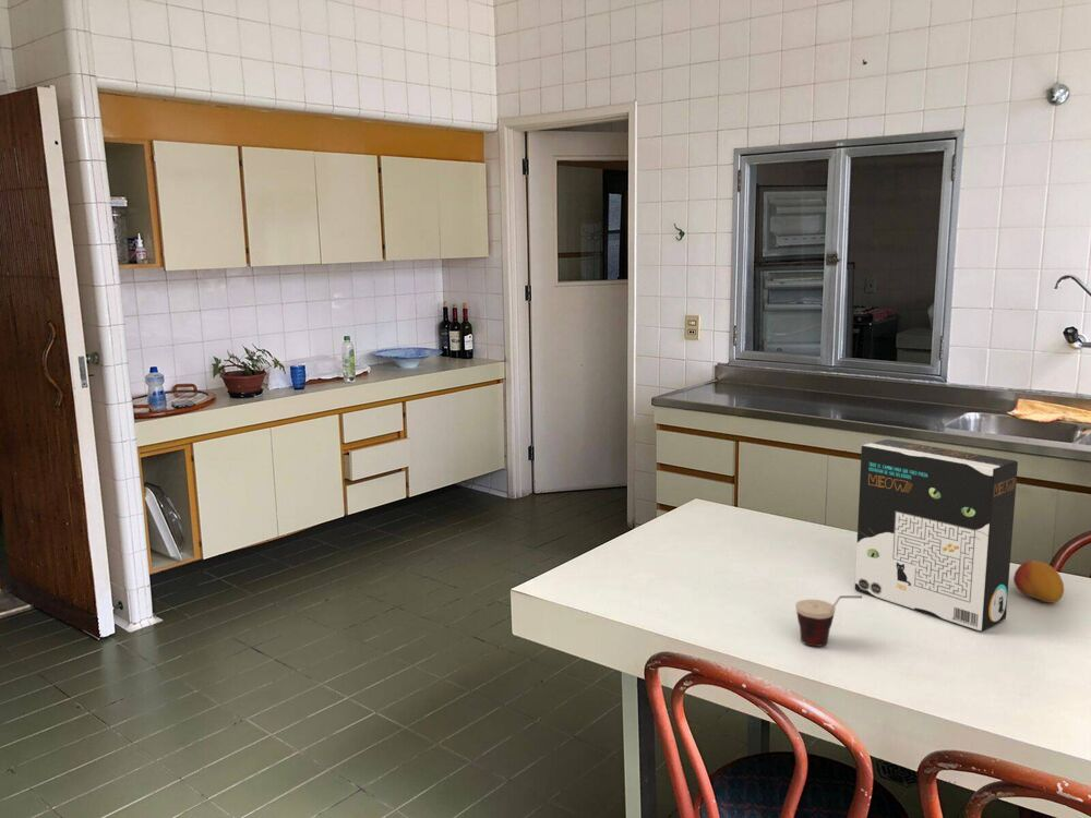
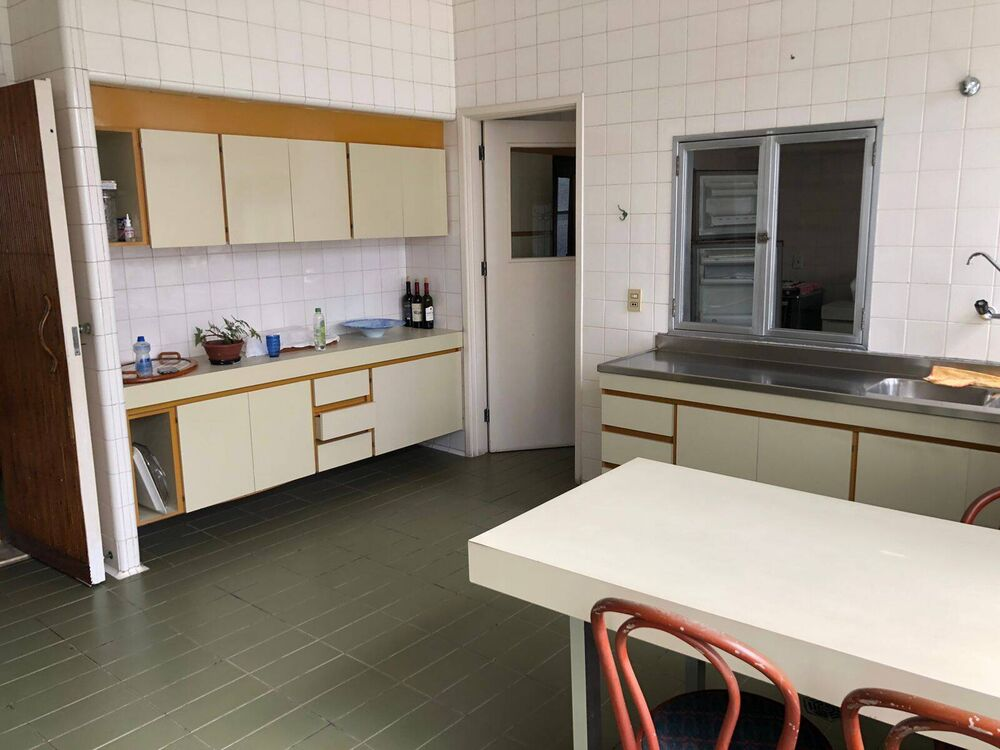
- cup (828, 616)
- fruit (1040, 580)
- cereal box (931, 529)
